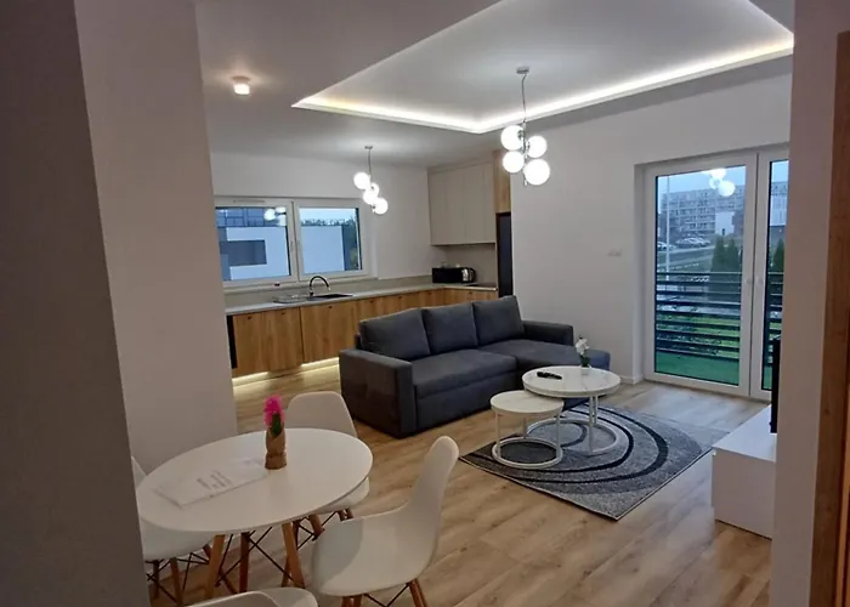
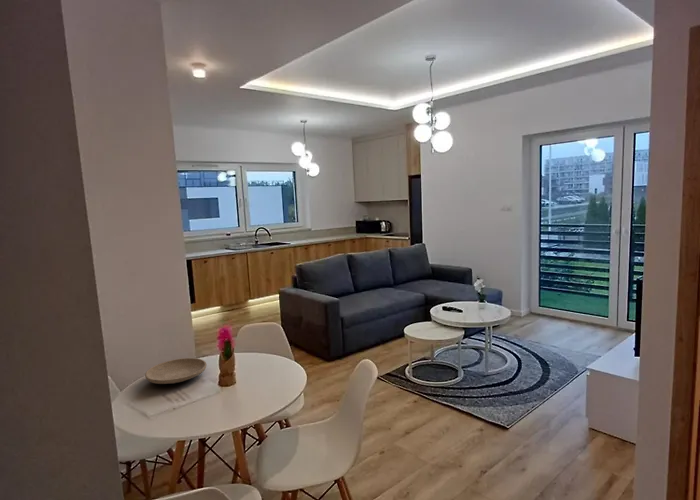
+ plate (176, 372)
